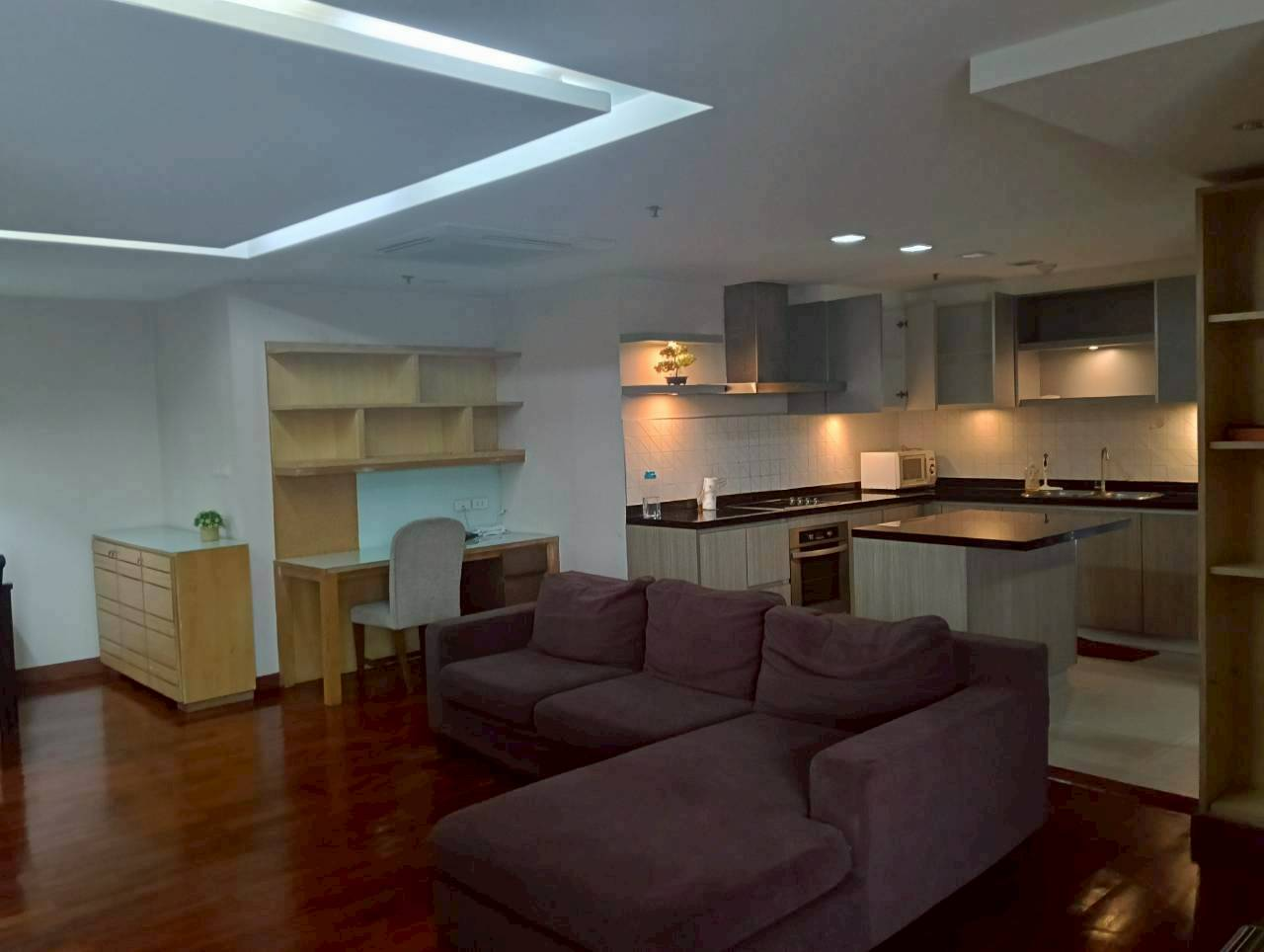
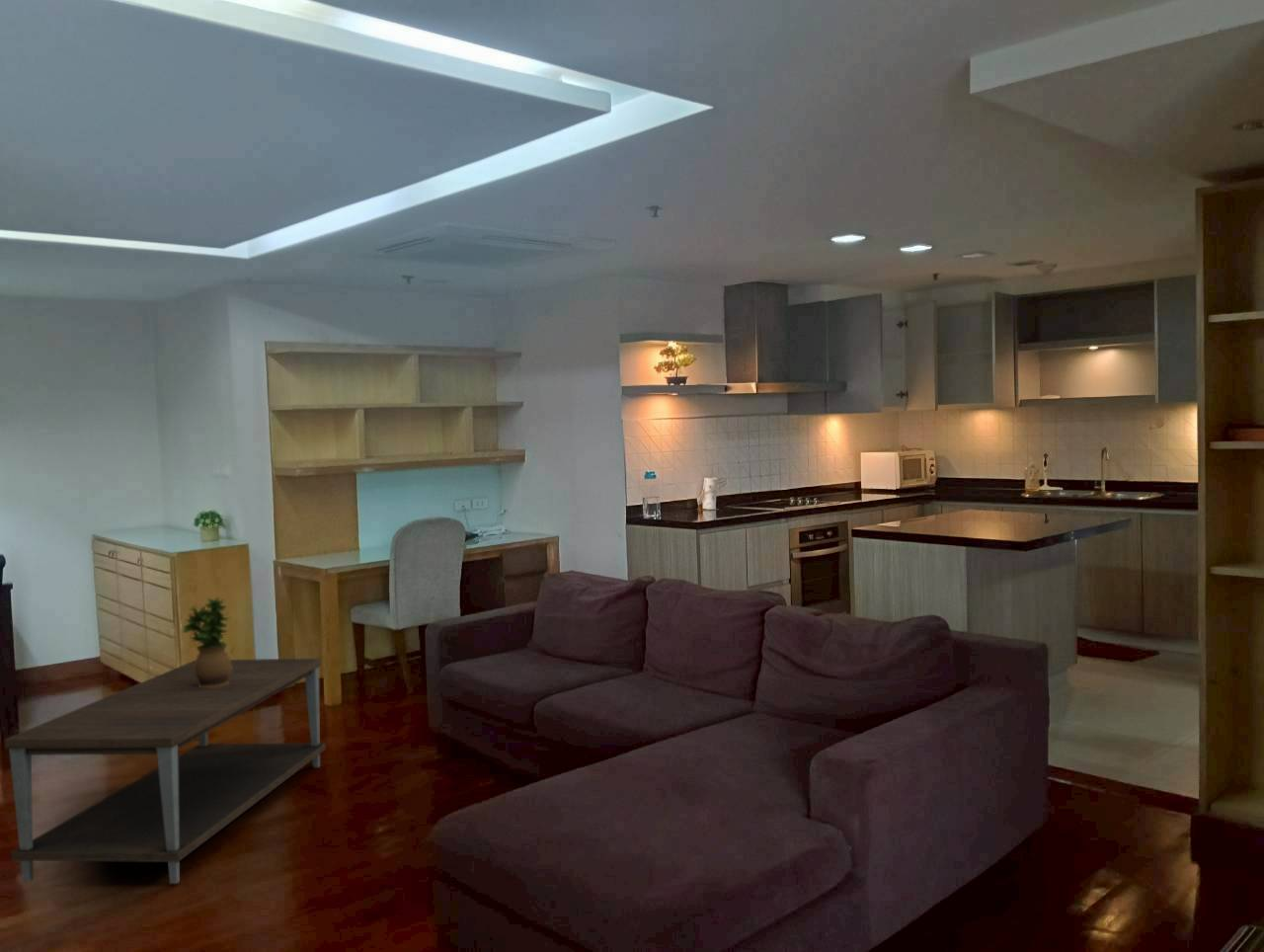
+ coffee table (189, 754)
+ potted plant (209, 640)
